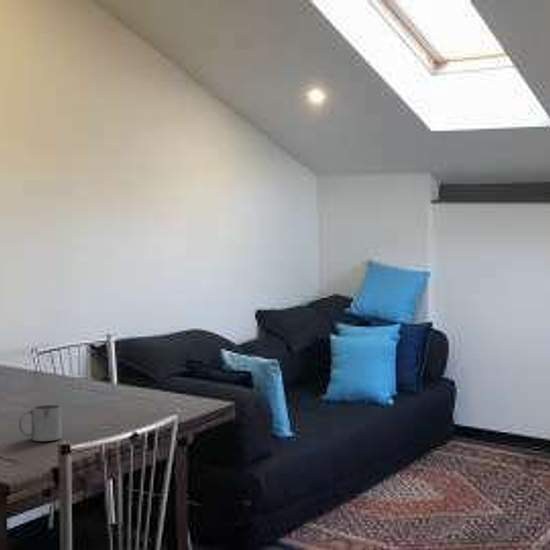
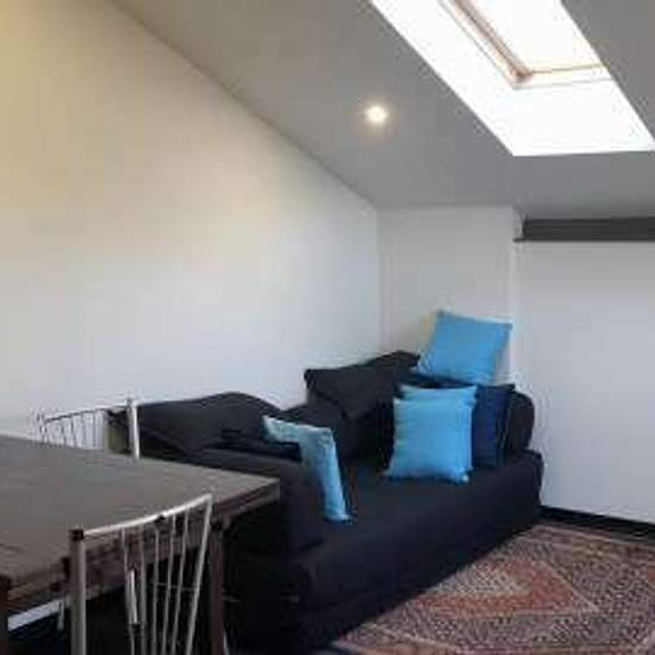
- mug (40, 423)
